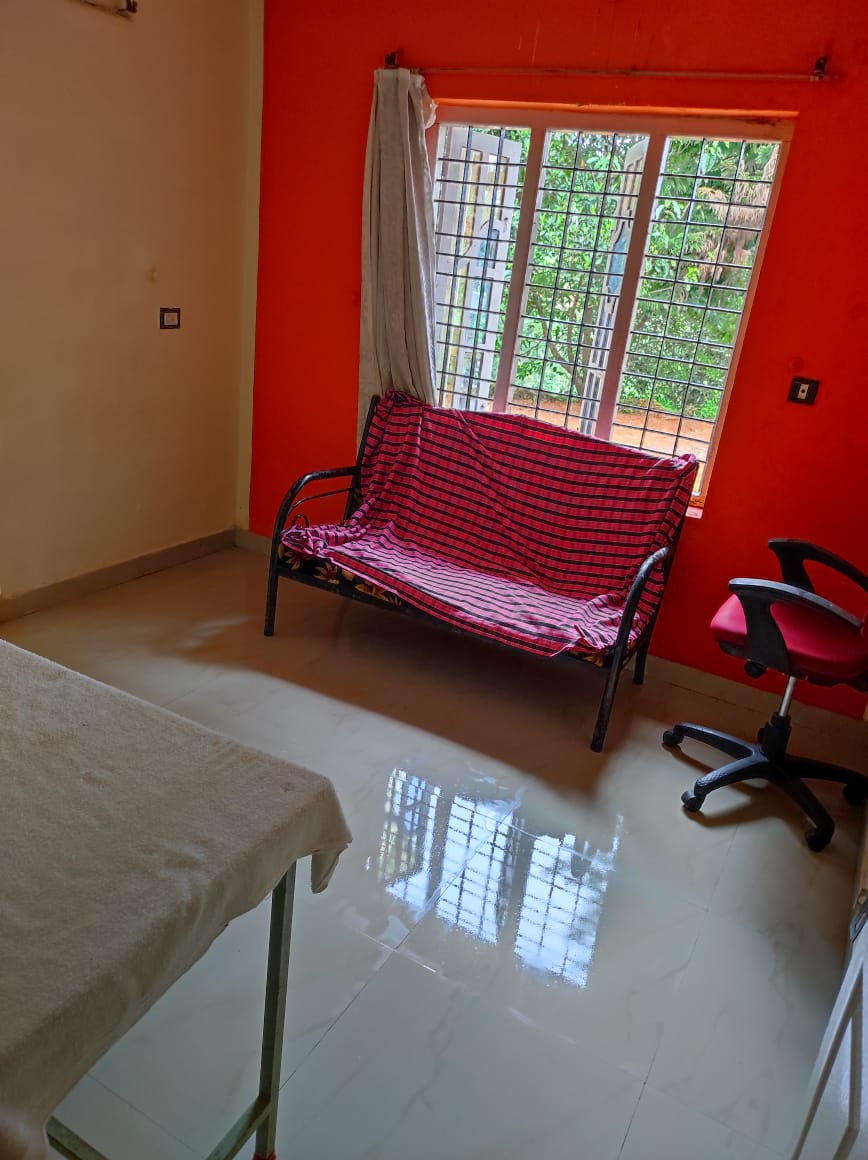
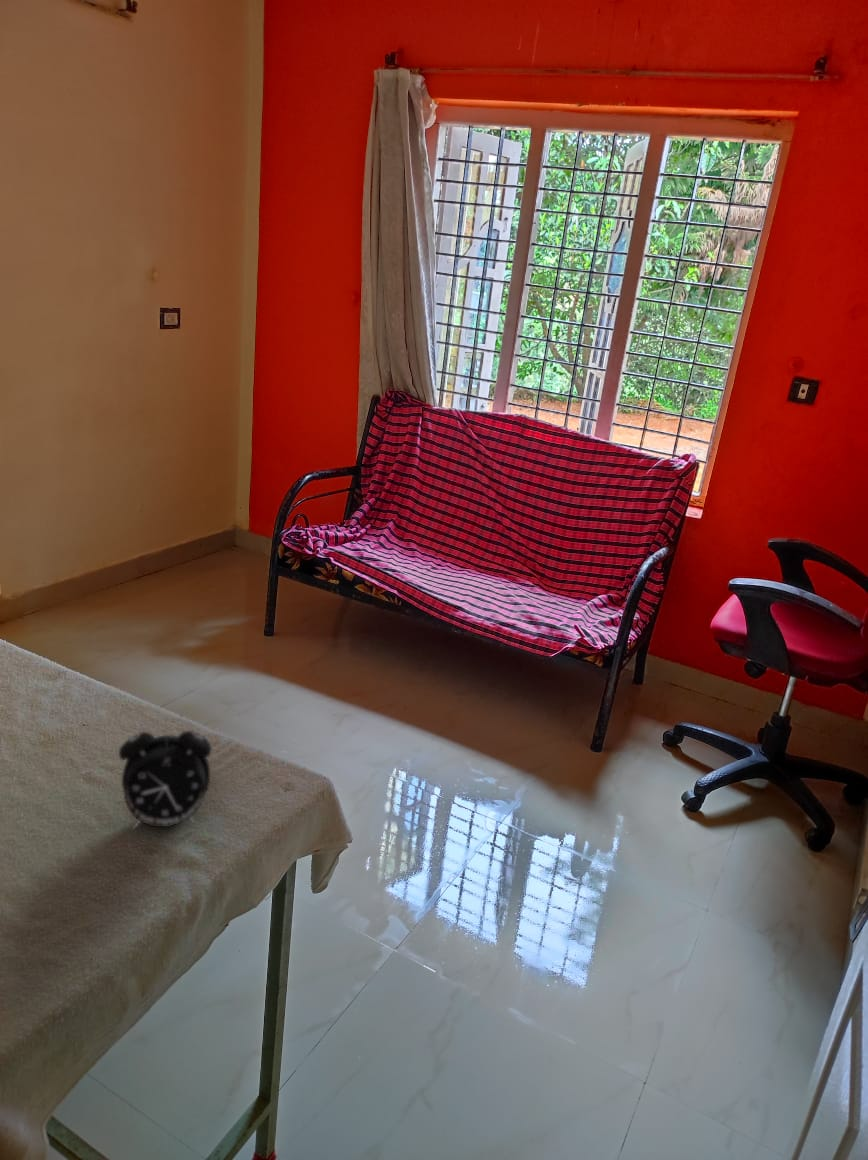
+ alarm clock (165, 772)
